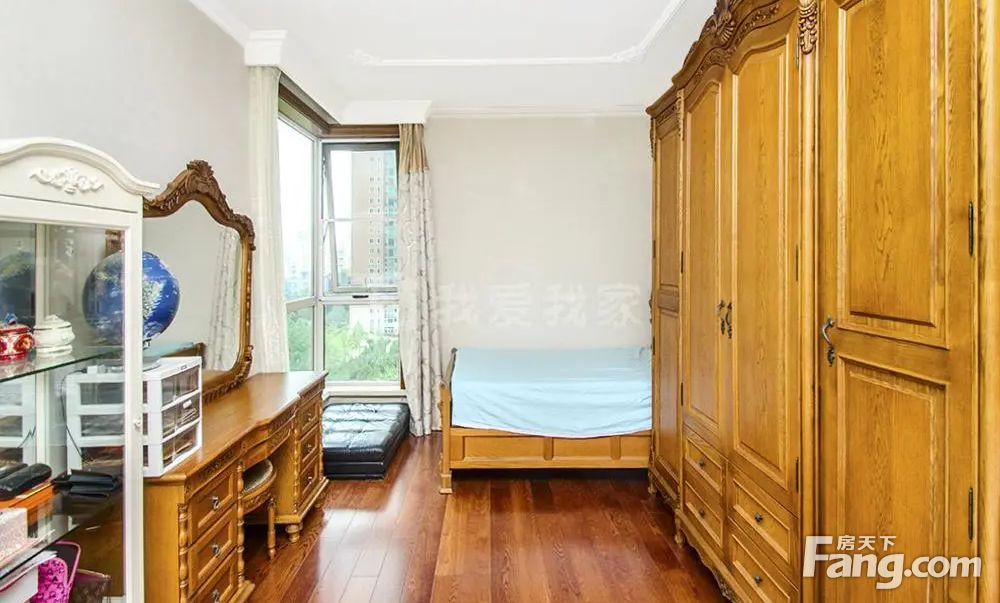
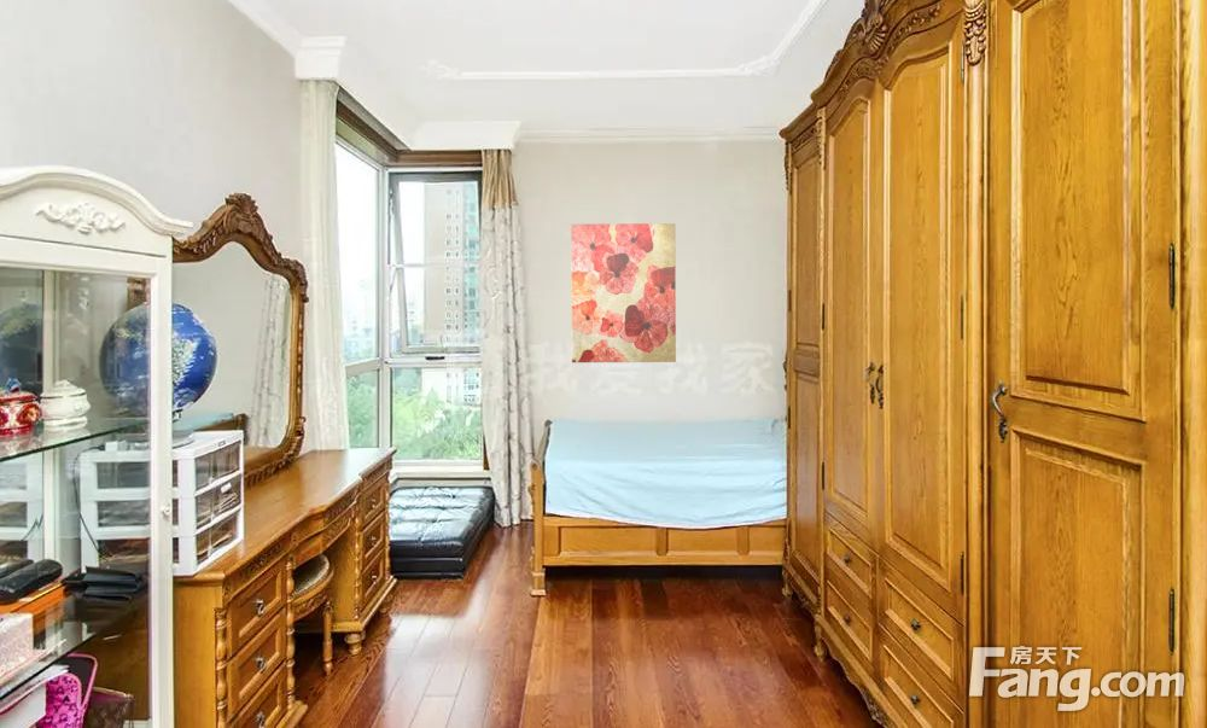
+ wall art (623, 292)
